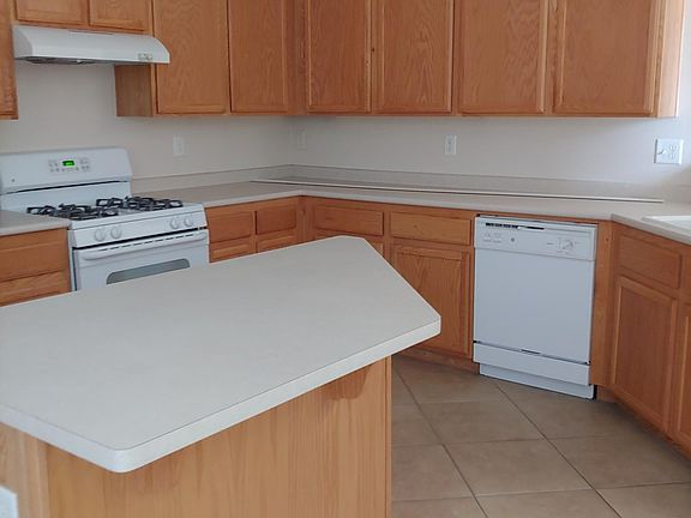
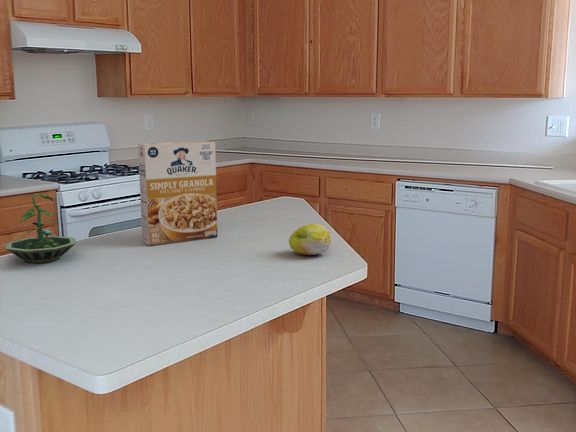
+ fruit (309, 239)
+ terrarium (38, 206)
+ cereal box (178, 191)
